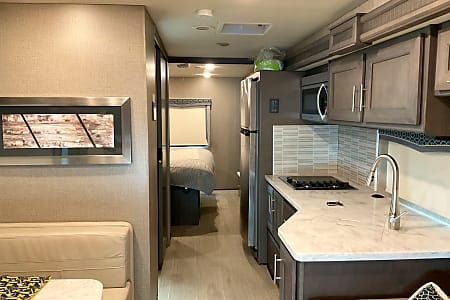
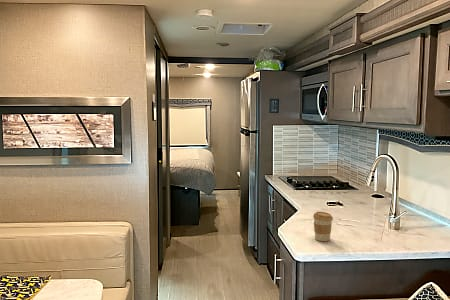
+ coffee cup (322, 225)
